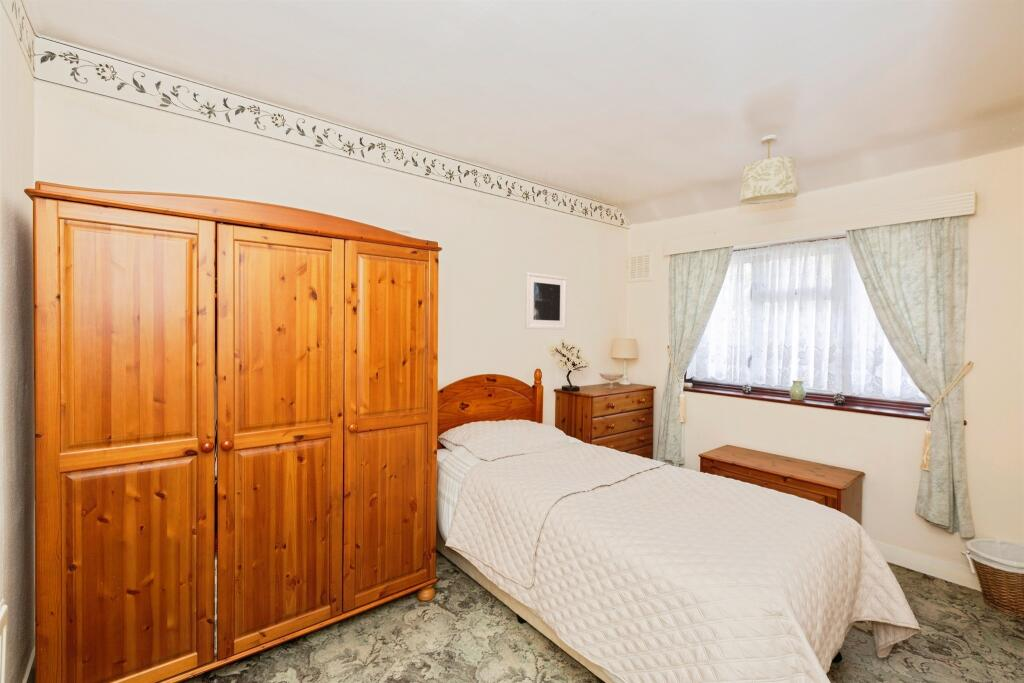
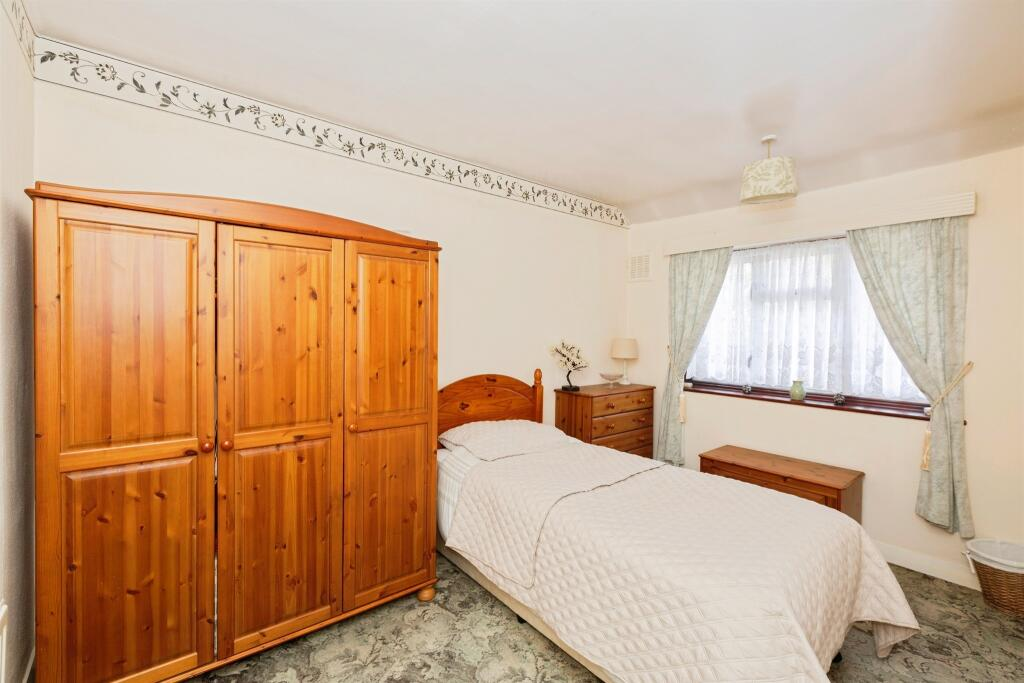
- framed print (546, 301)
